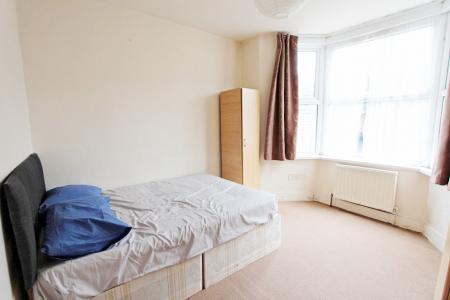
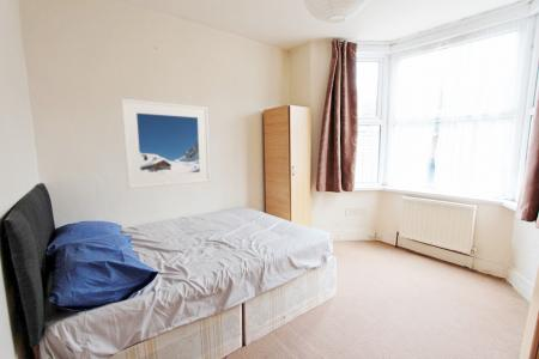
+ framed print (170, 145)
